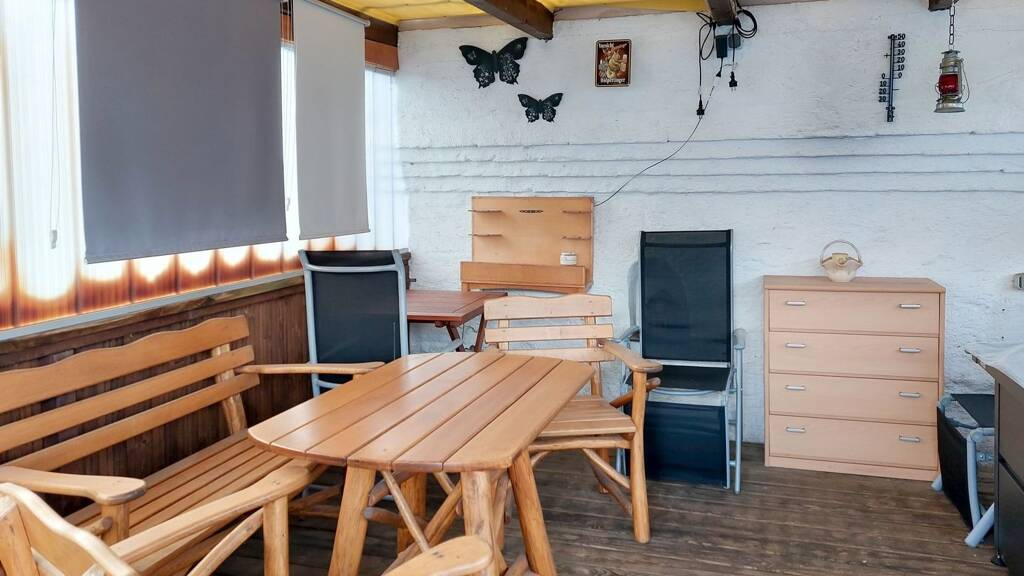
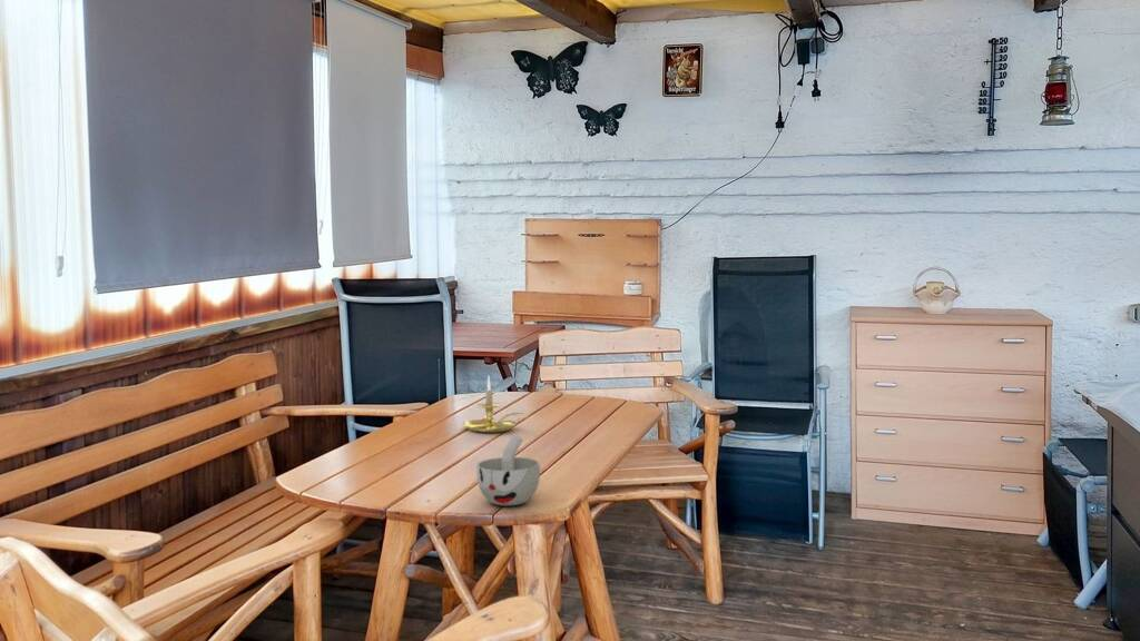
+ cup (512, 469)
+ candle holder (493, 403)
